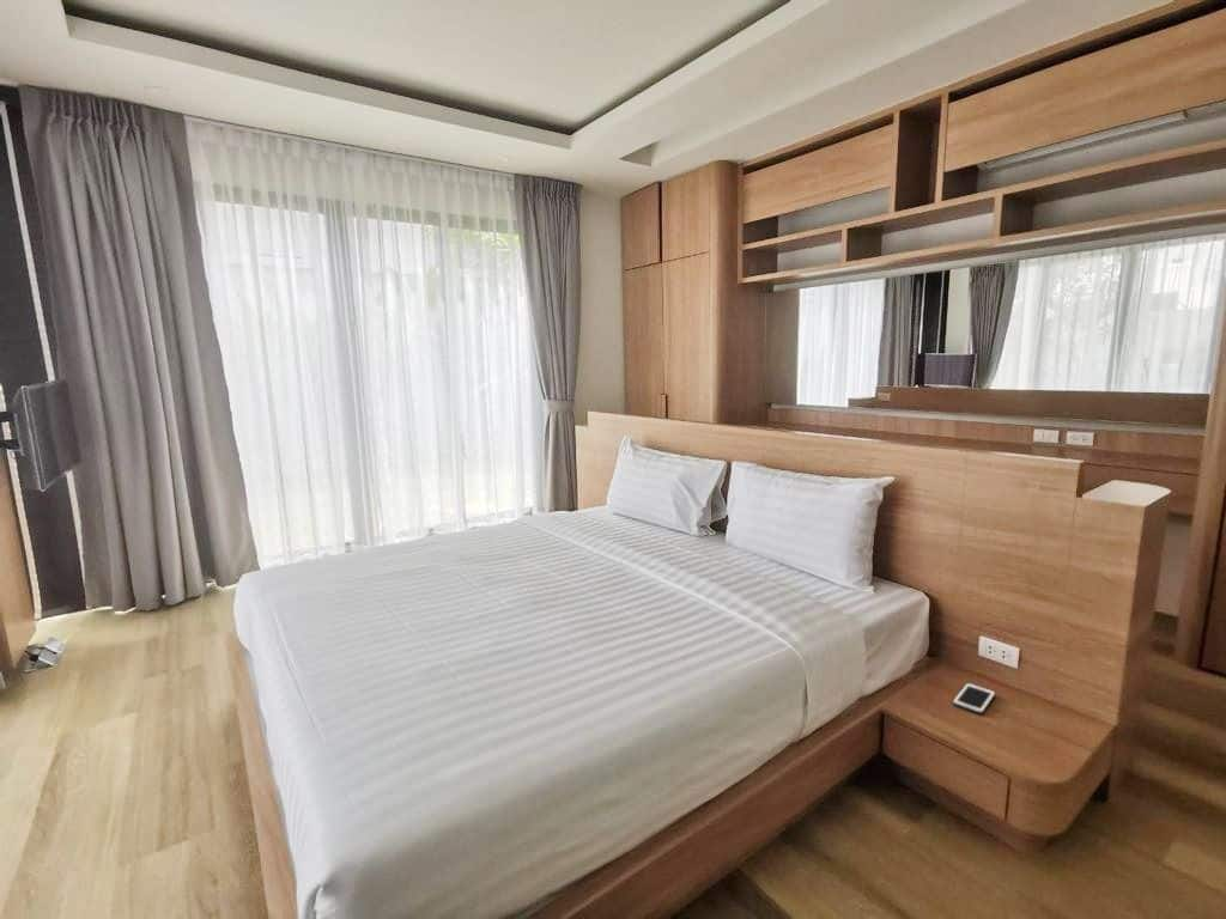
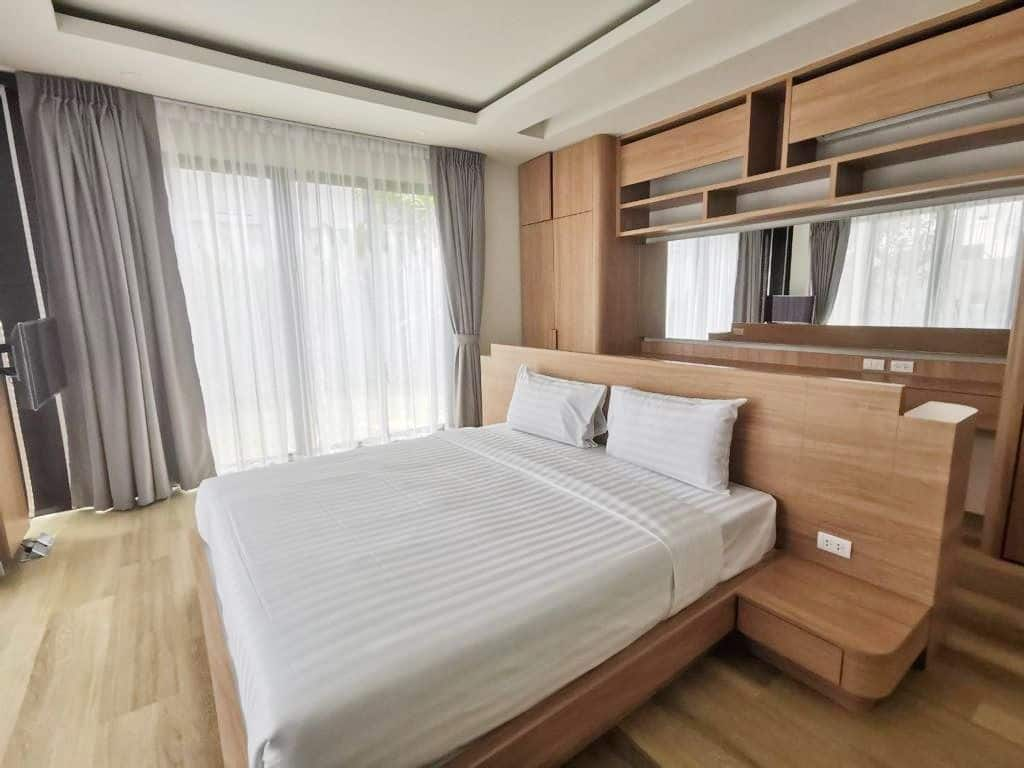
- cell phone (973, 698)
